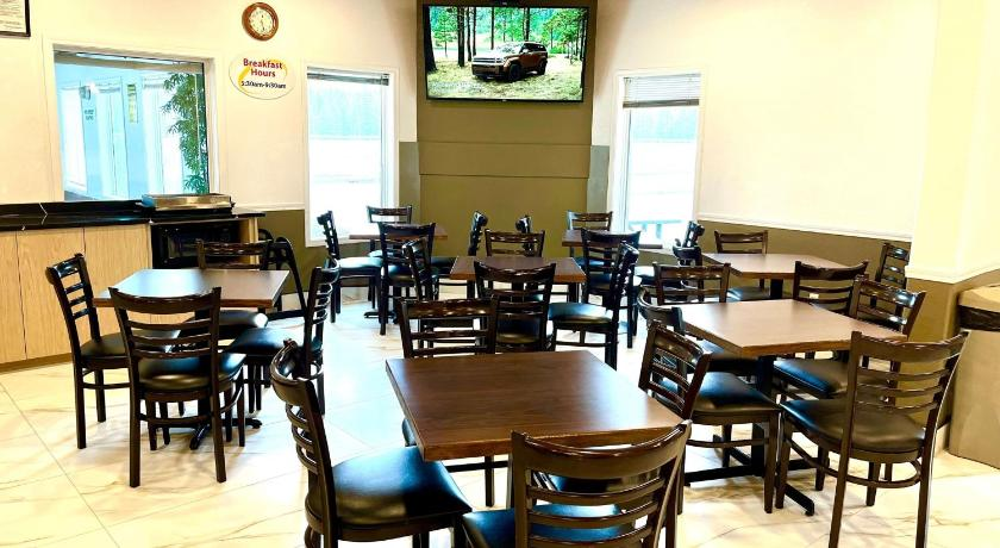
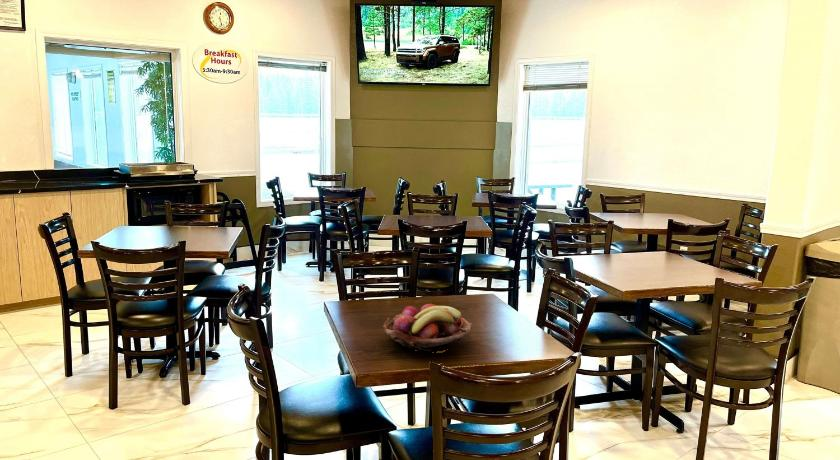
+ fruit basket (426, 324)
